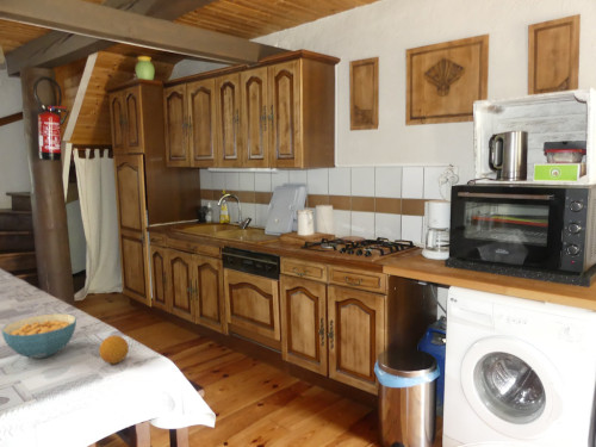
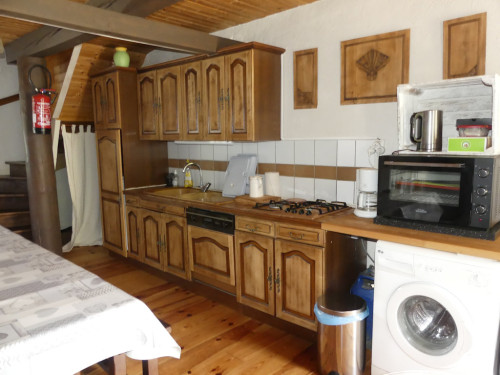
- cereal bowl (42, 339)
- fruit (113, 348)
